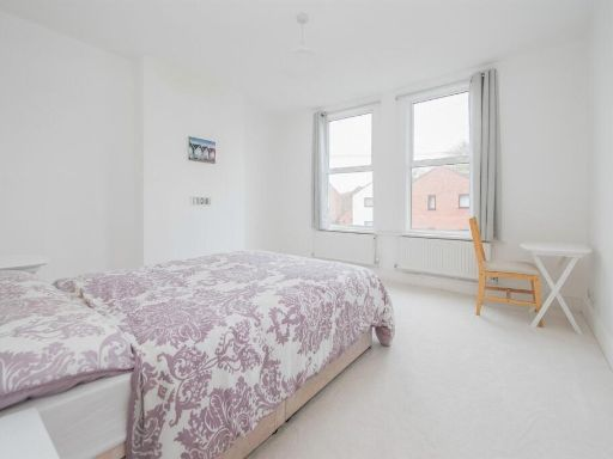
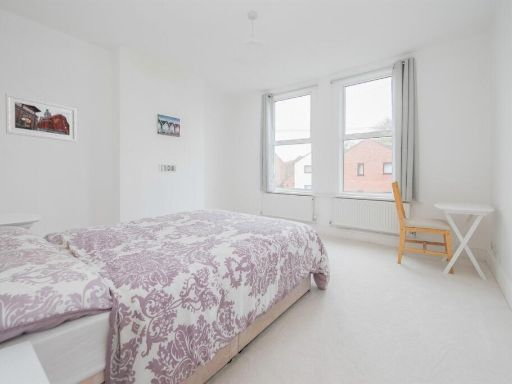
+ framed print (43, 119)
